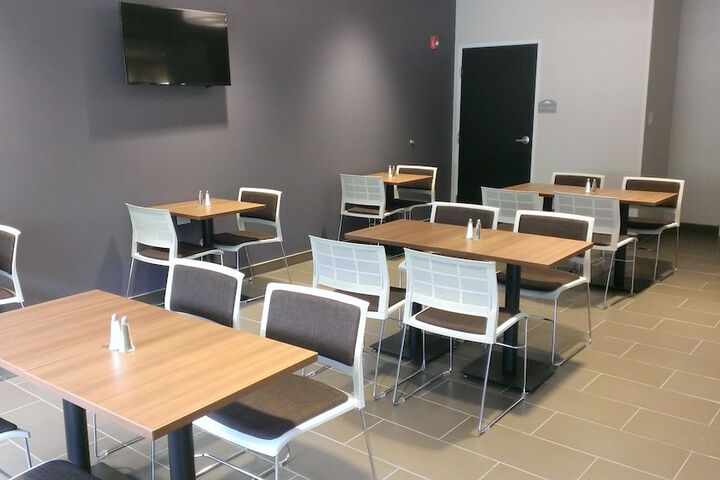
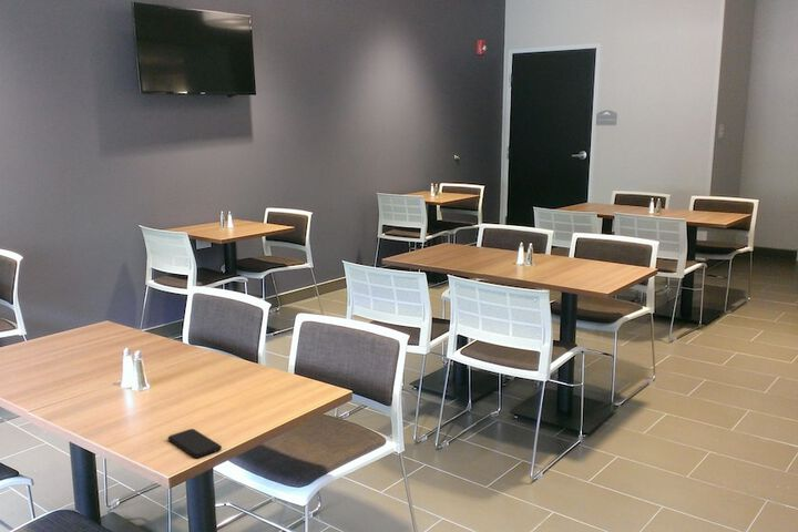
+ smartphone (194, 442)
